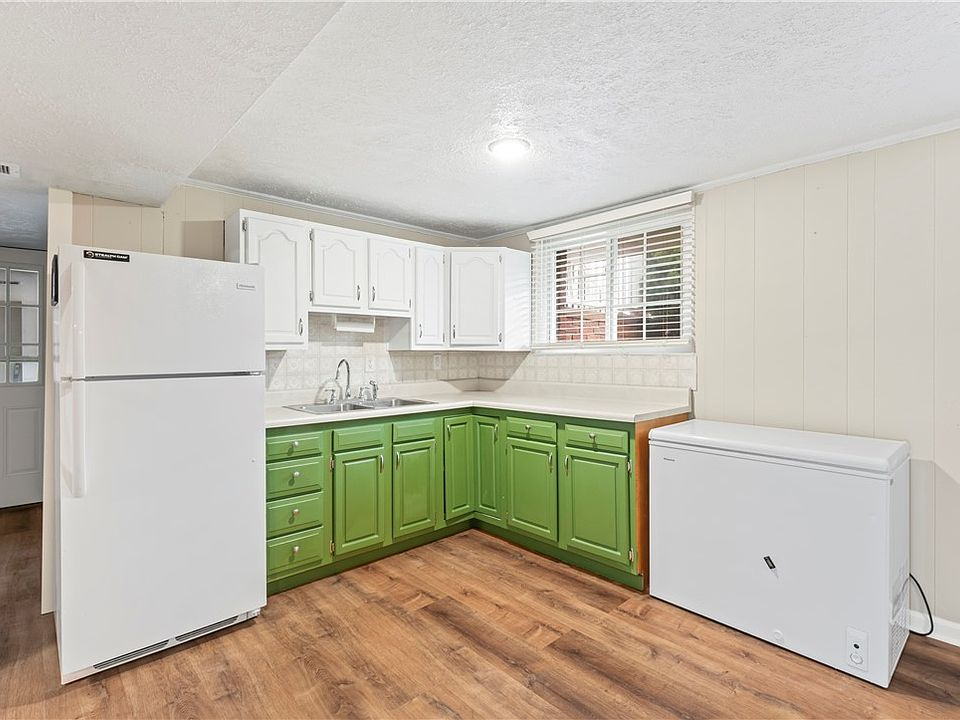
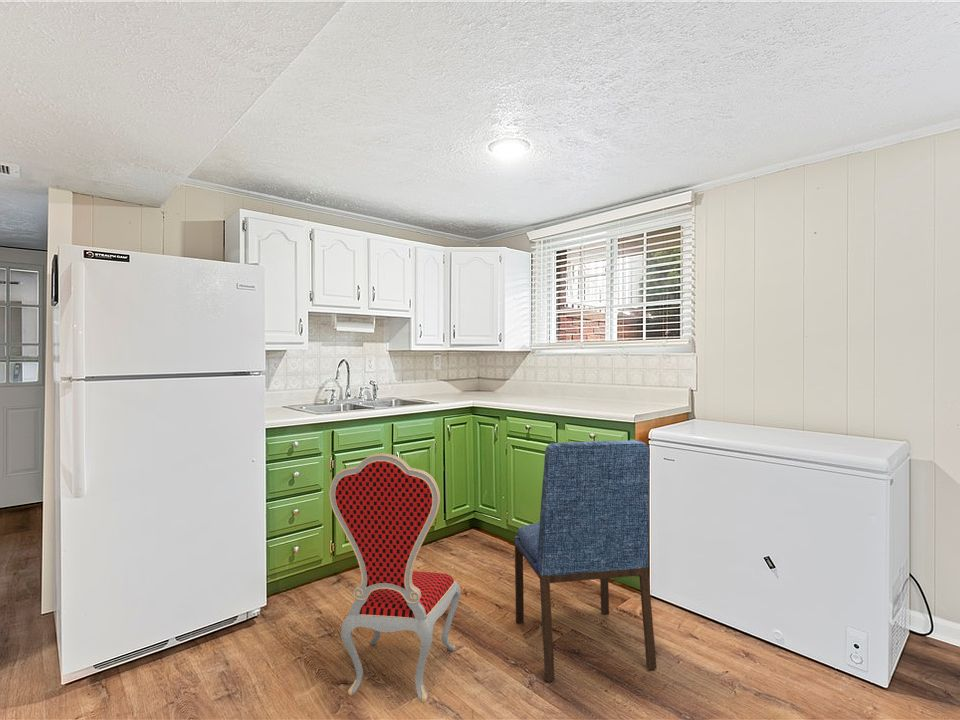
+ dining chair (399, 558)
+ dining chair (579, 538)
